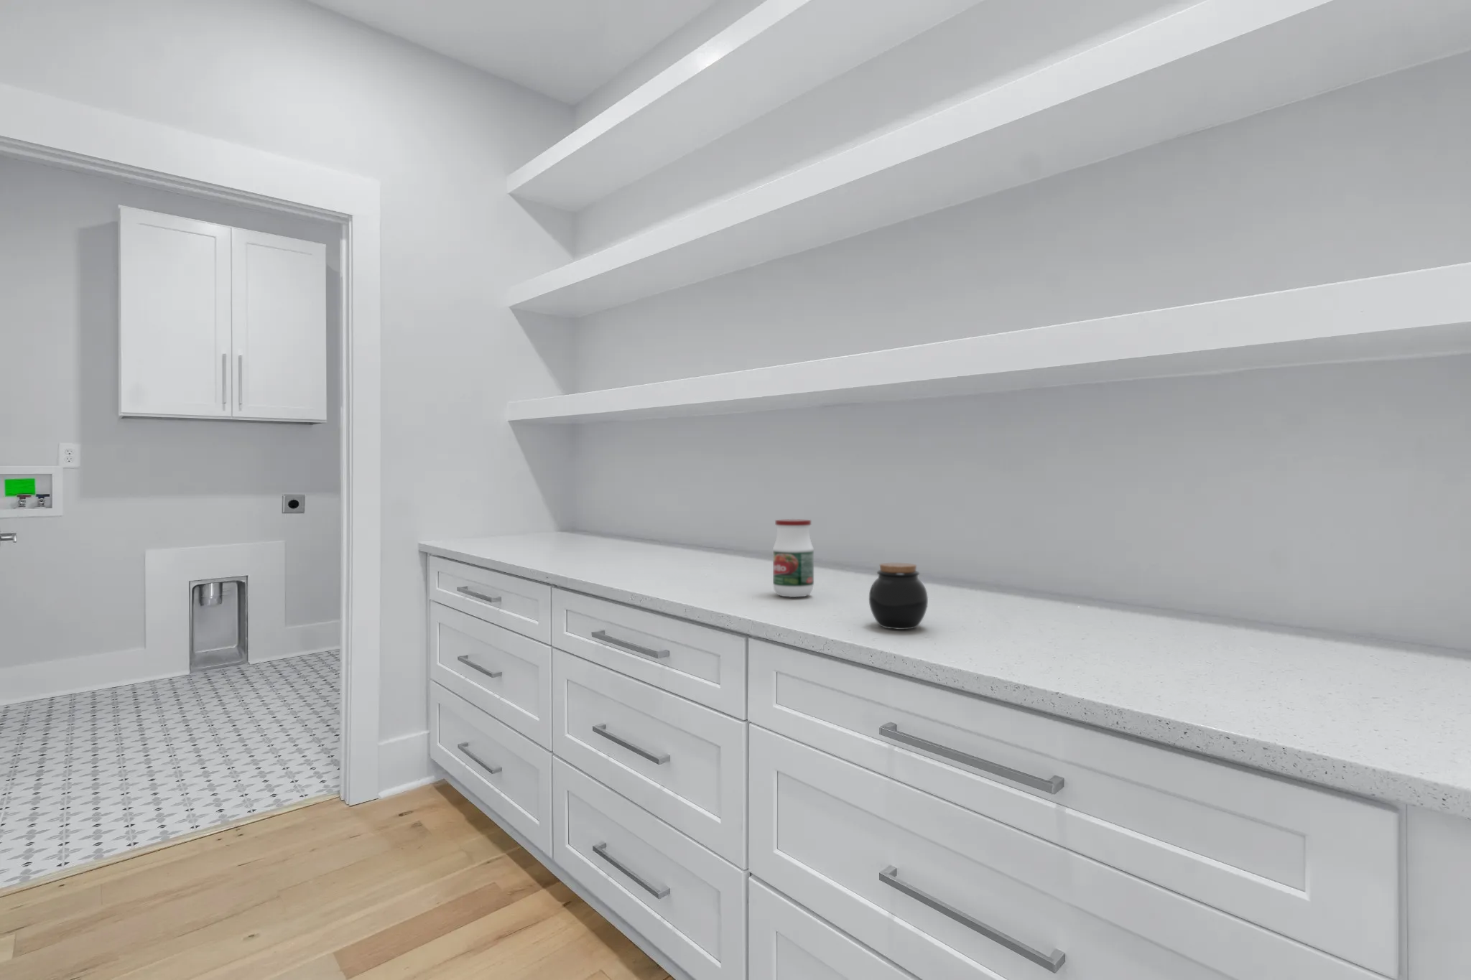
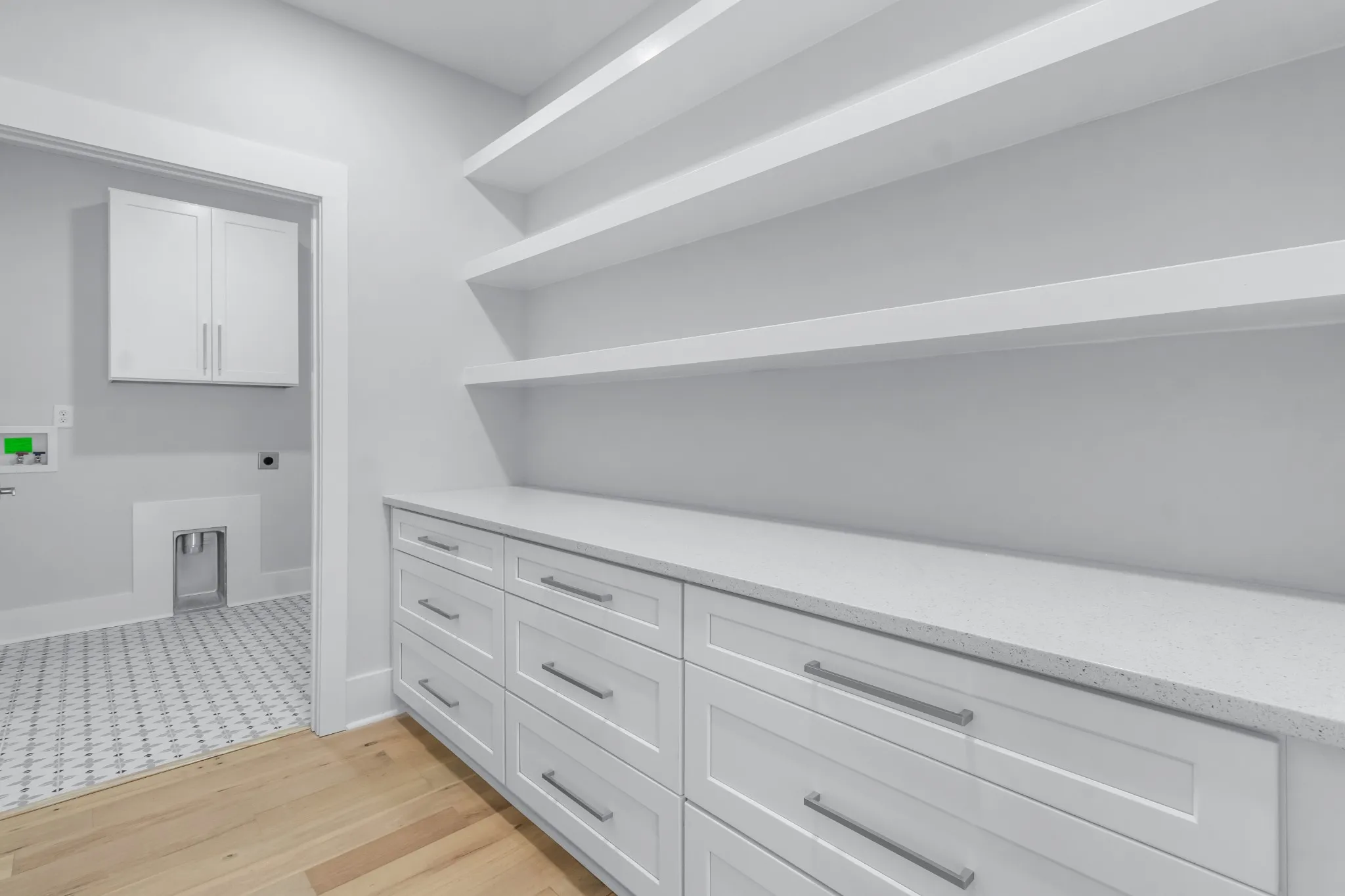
- jar (793, 557)
- jar (898, 595)
